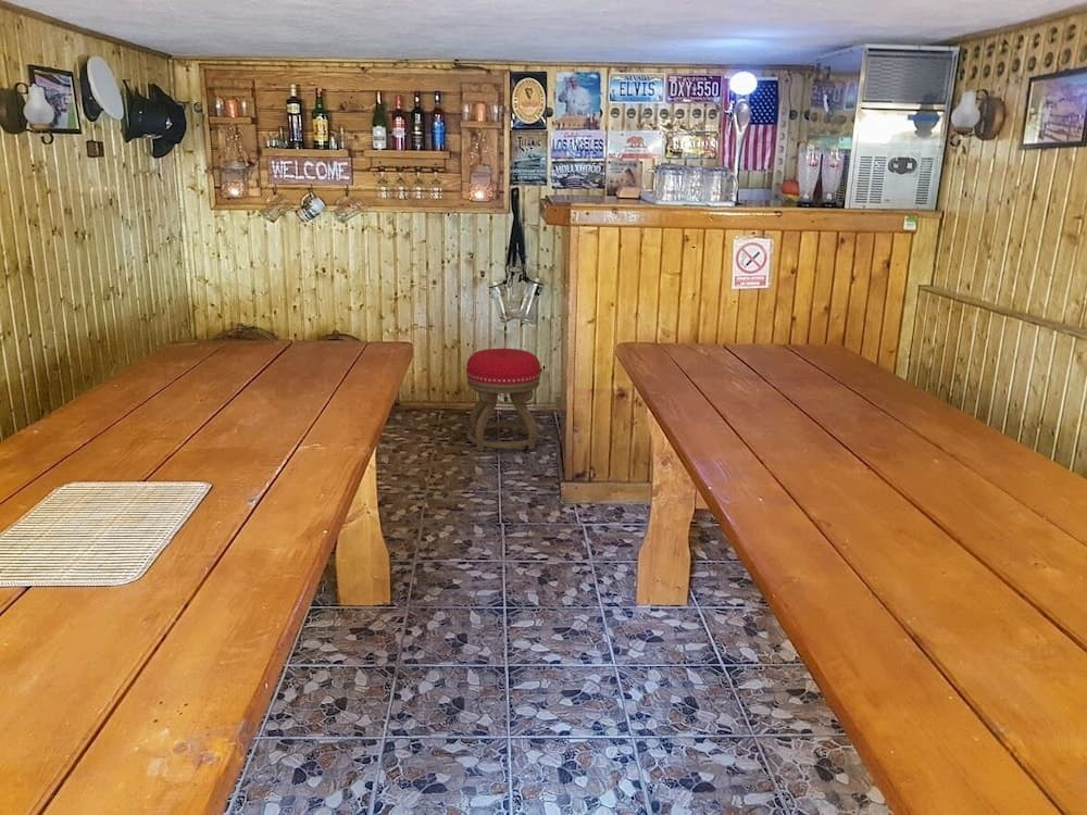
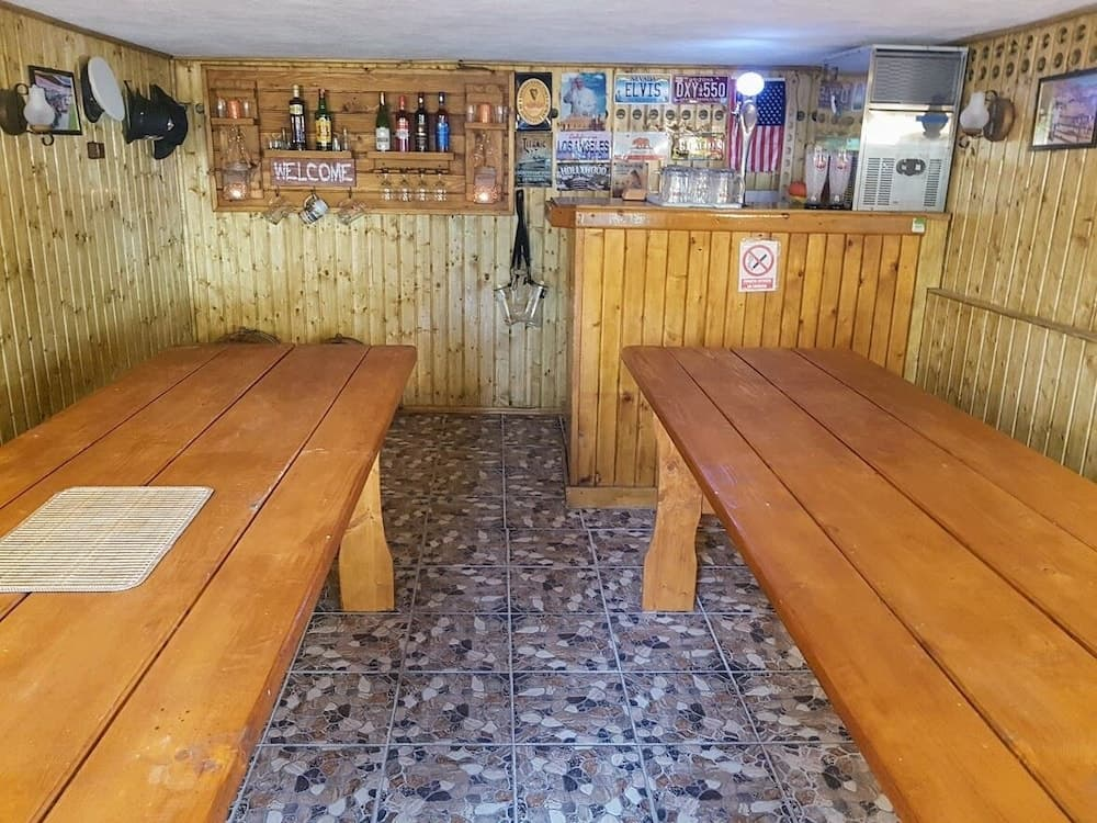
- stool (502, 392)
